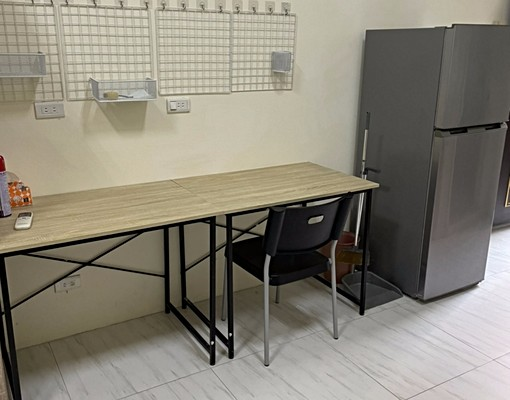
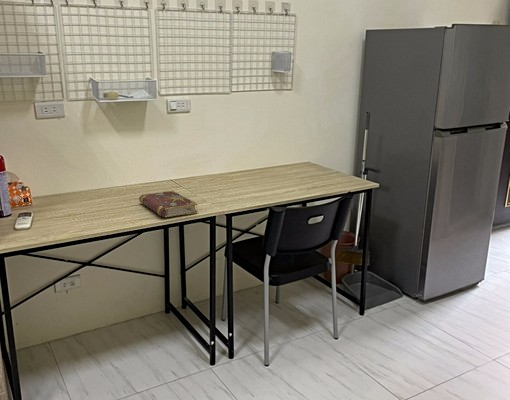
+ book (167, 203)
